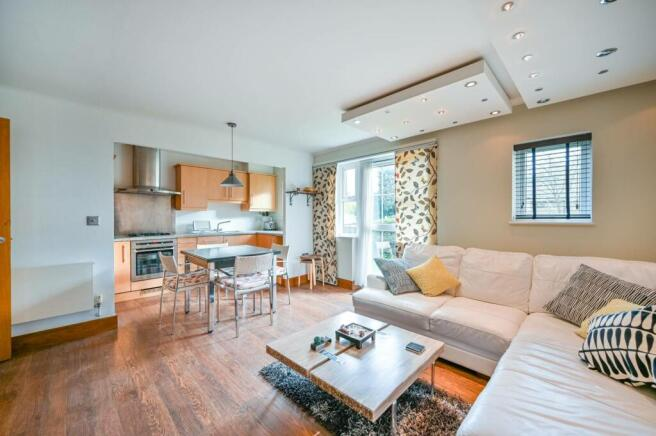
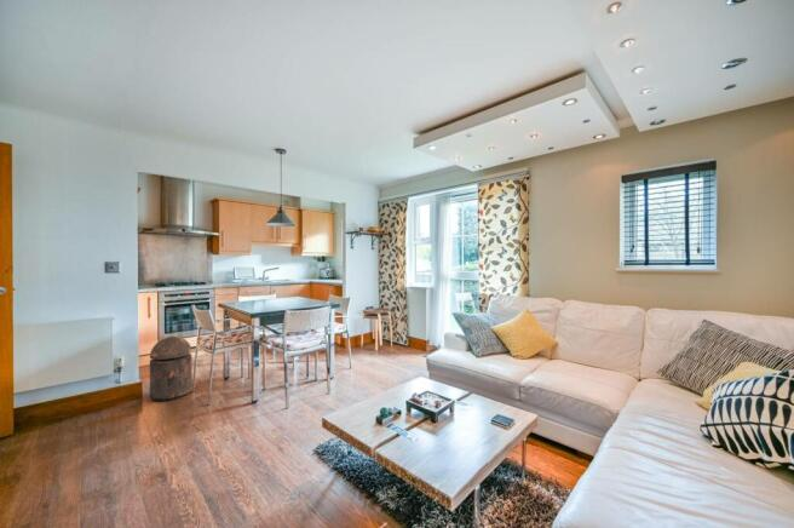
+ trash can (171, 366)
